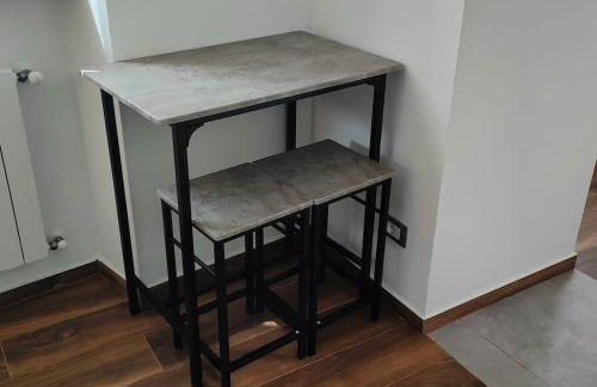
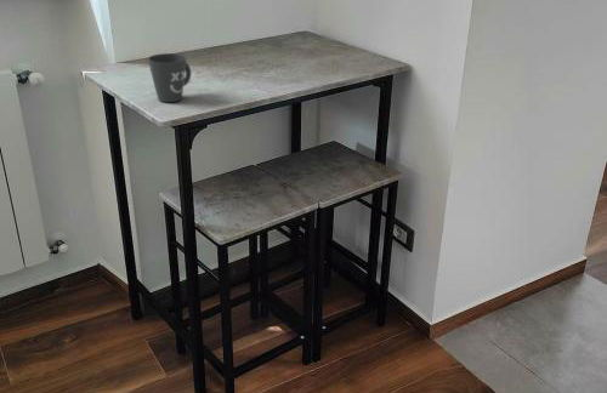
+ mug (172, 76)
